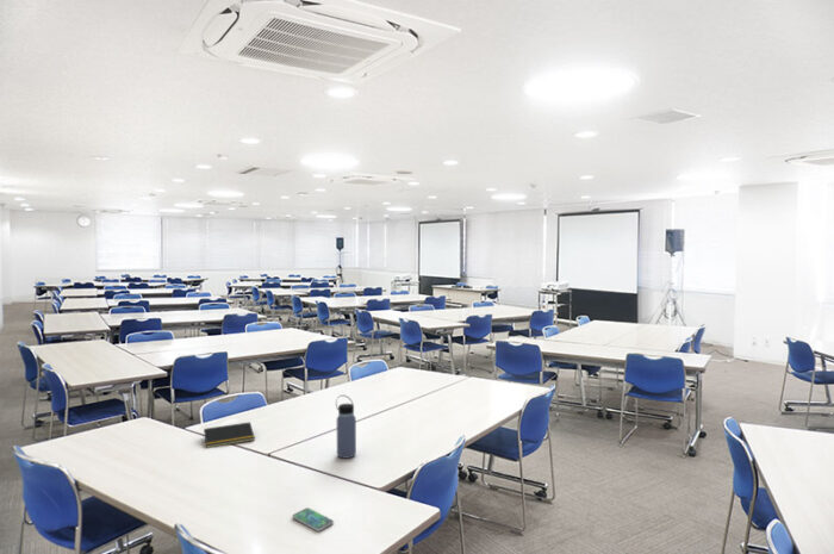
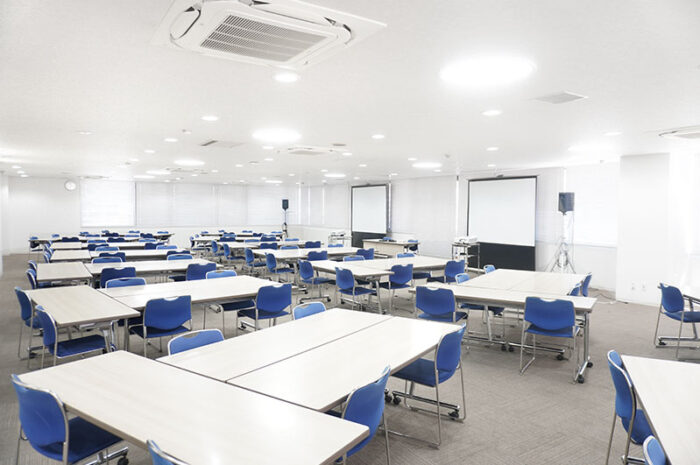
- notepad (229, 434)
- water bottle (346, 425)
- smartphone (312, 518)
